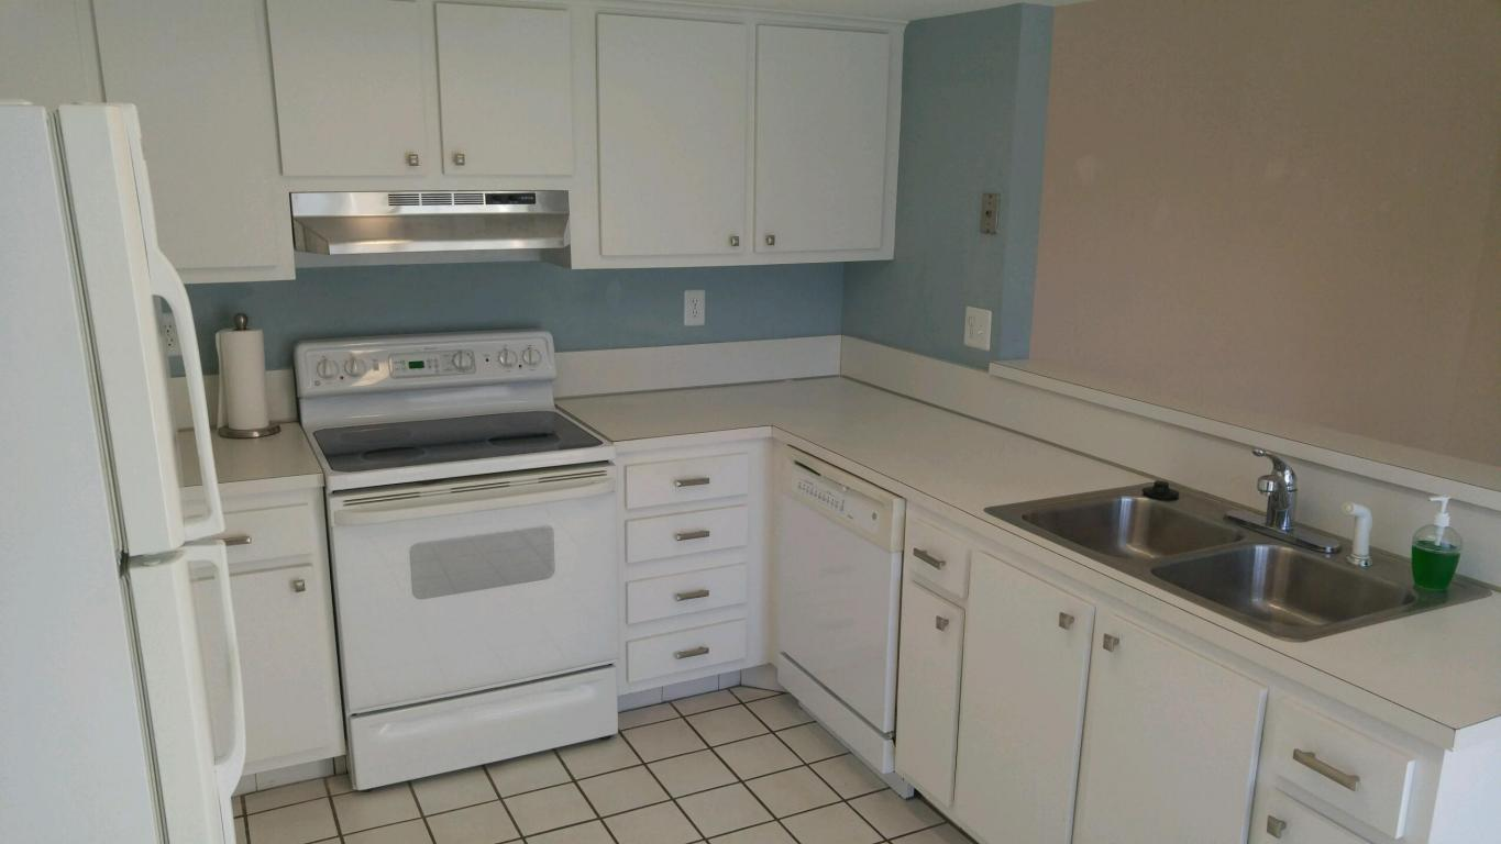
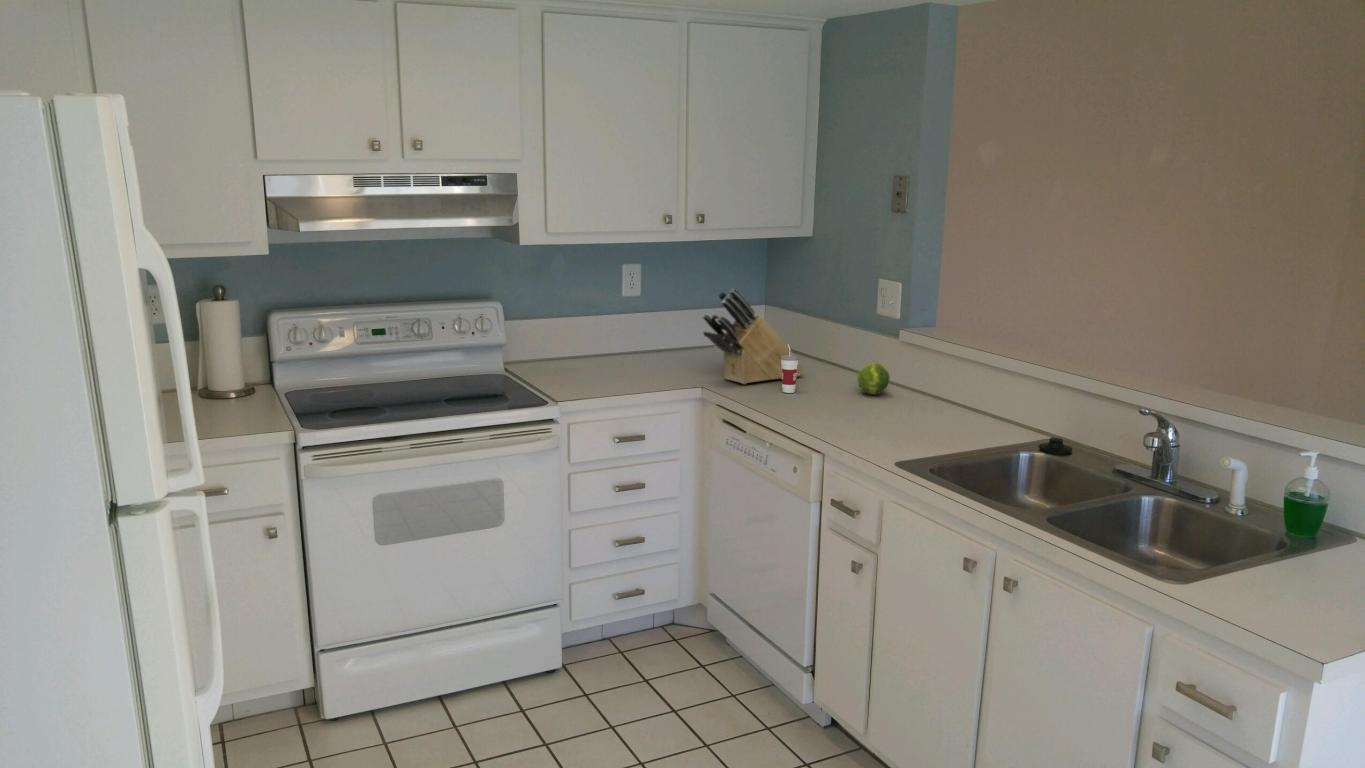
+ cup (789, 368)
+ knife block (753, 333)
+ fruit (873, 378)
